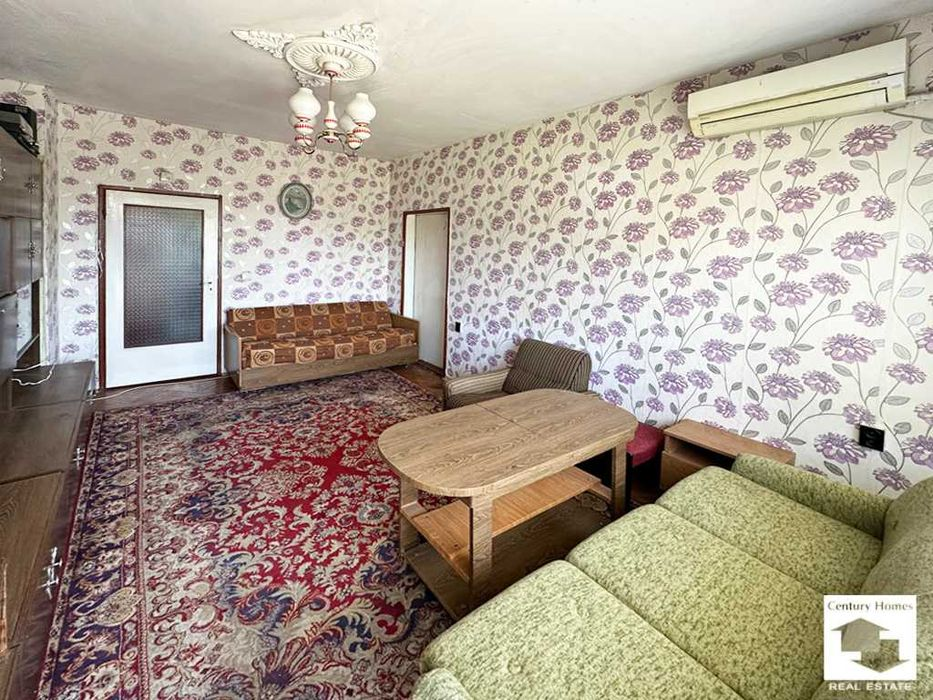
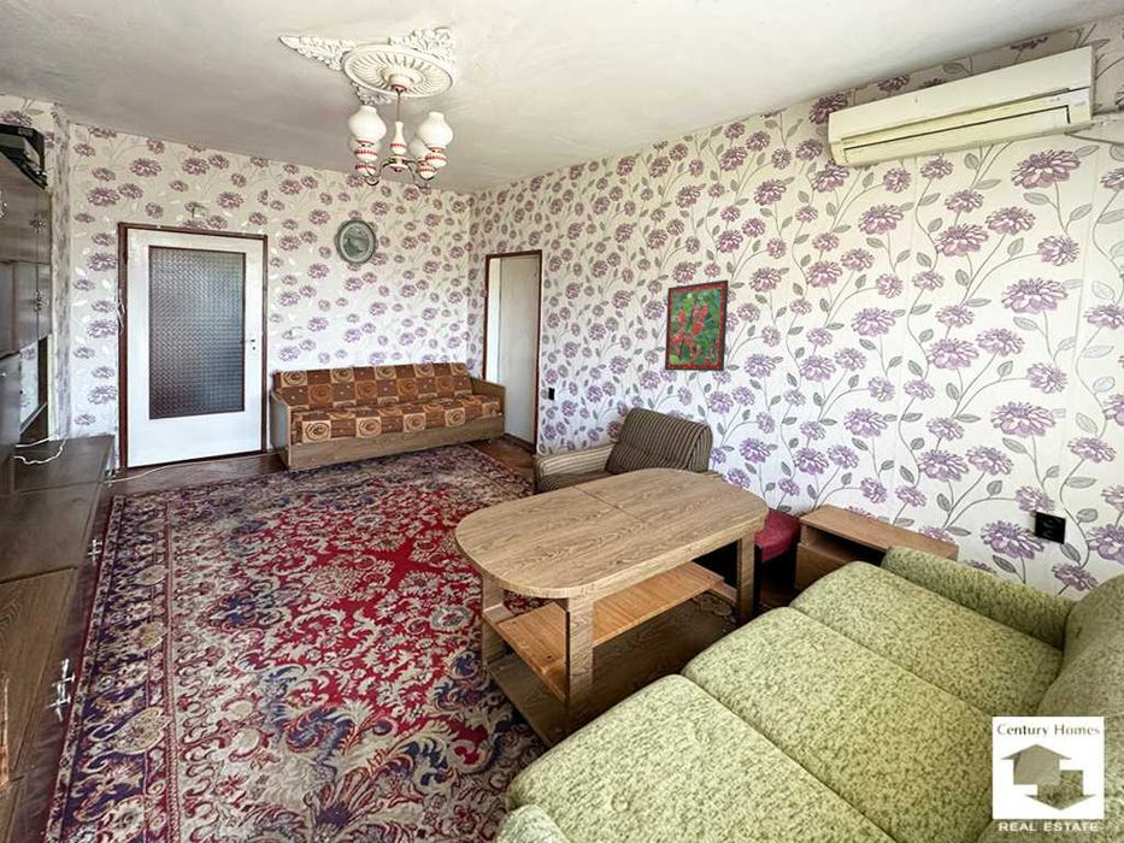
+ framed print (694, 328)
